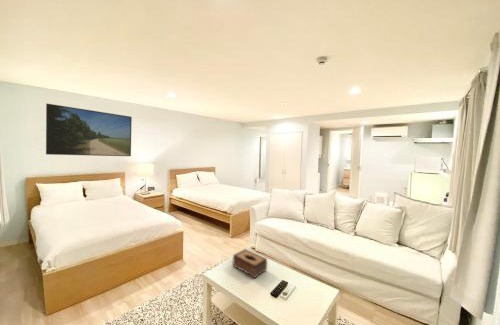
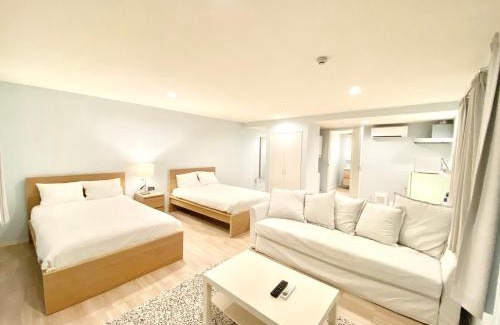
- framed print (93, 133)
- tissue box (249, 262)
